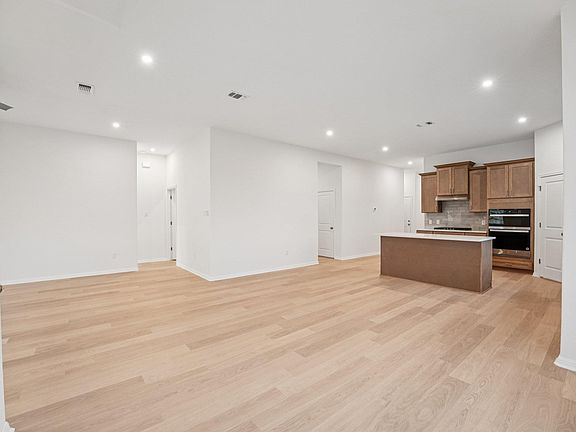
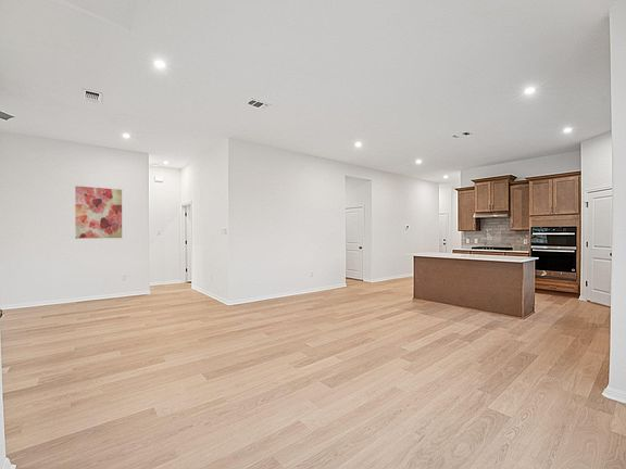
+ wall art (99, 213)
